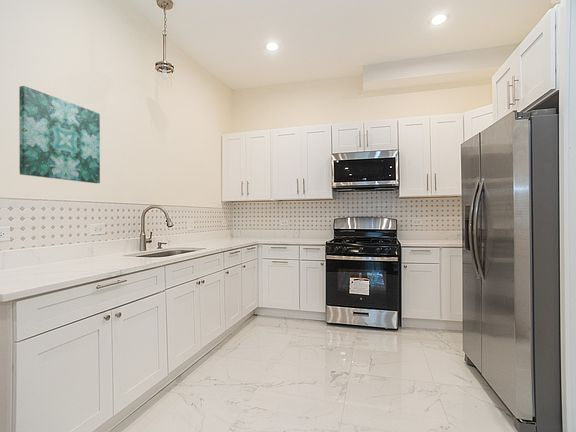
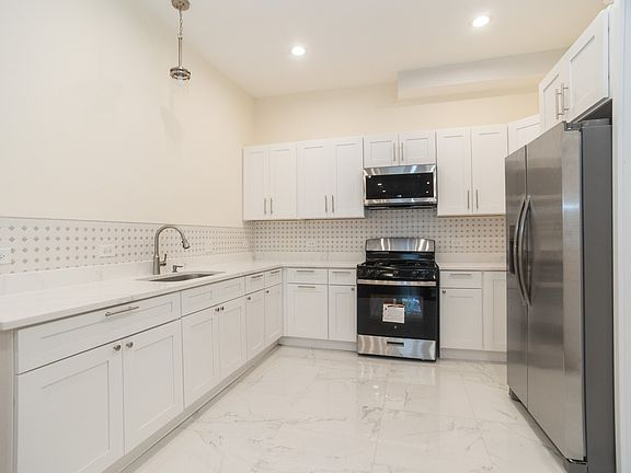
- wall art (64, 140)
